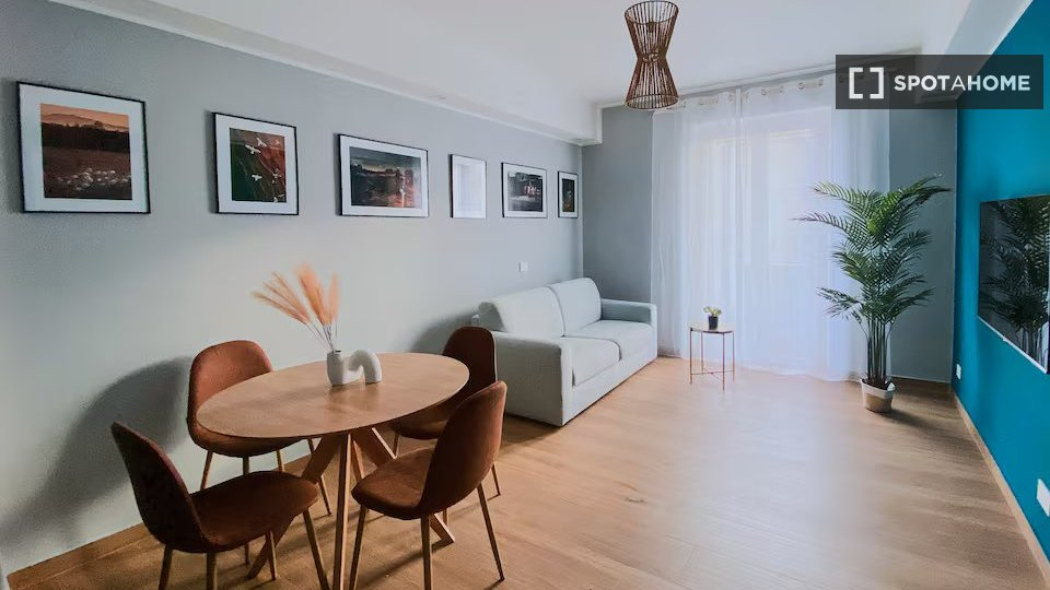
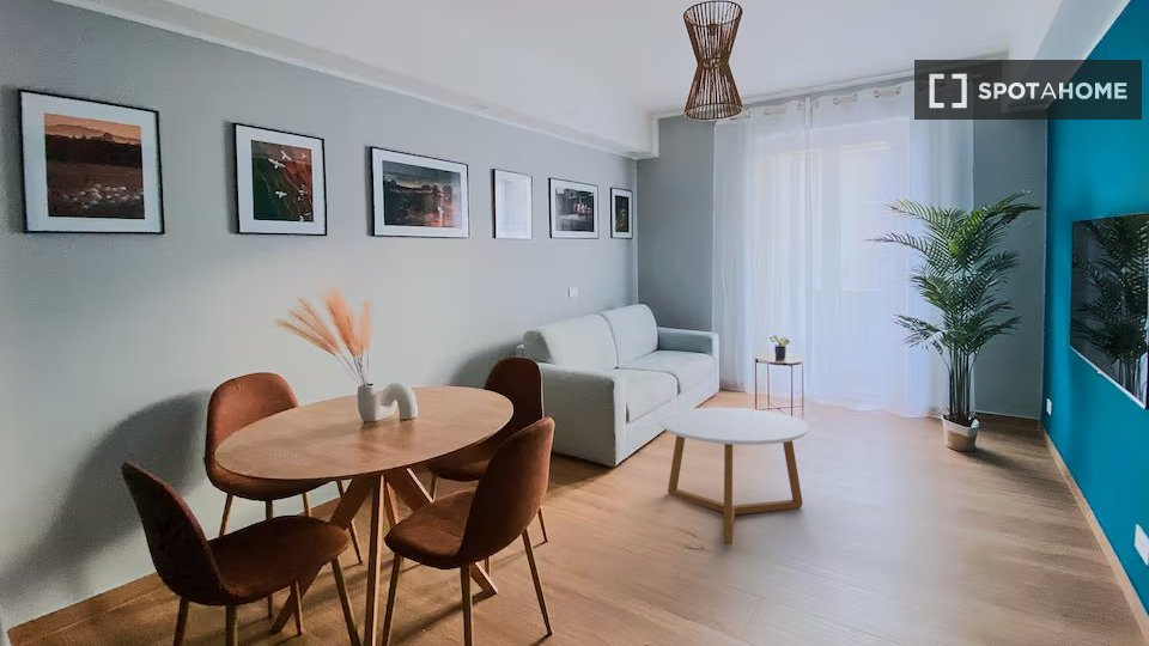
+ coffee table (731, 468)
